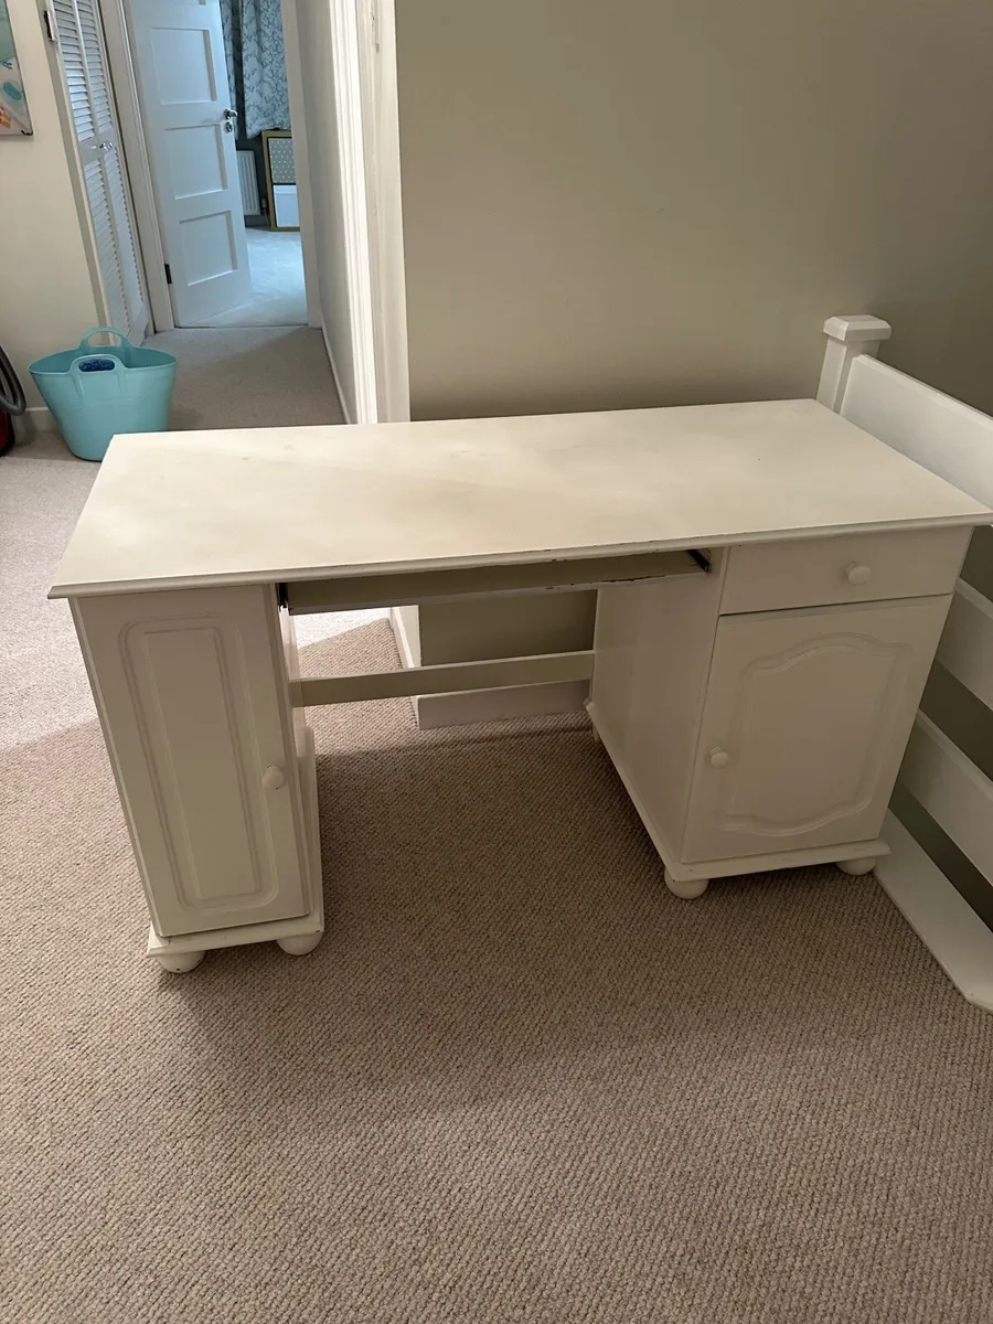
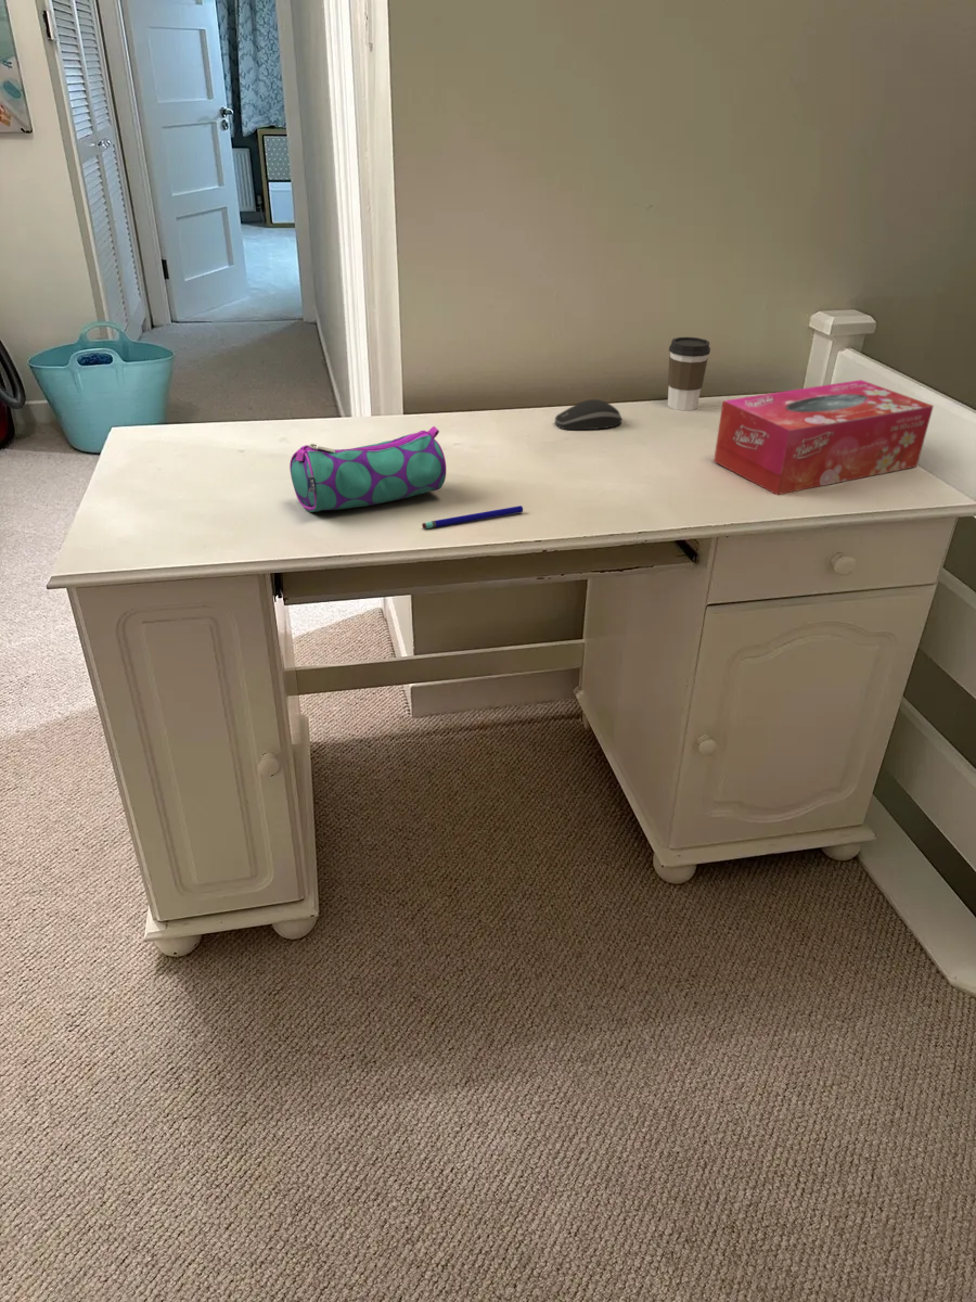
+ computer mouse (589, 412)
+ pencil case (369, 469)
+ tissue box (821, 434)
+ pen (473, 516)
+ coffee cup (686, 374)
